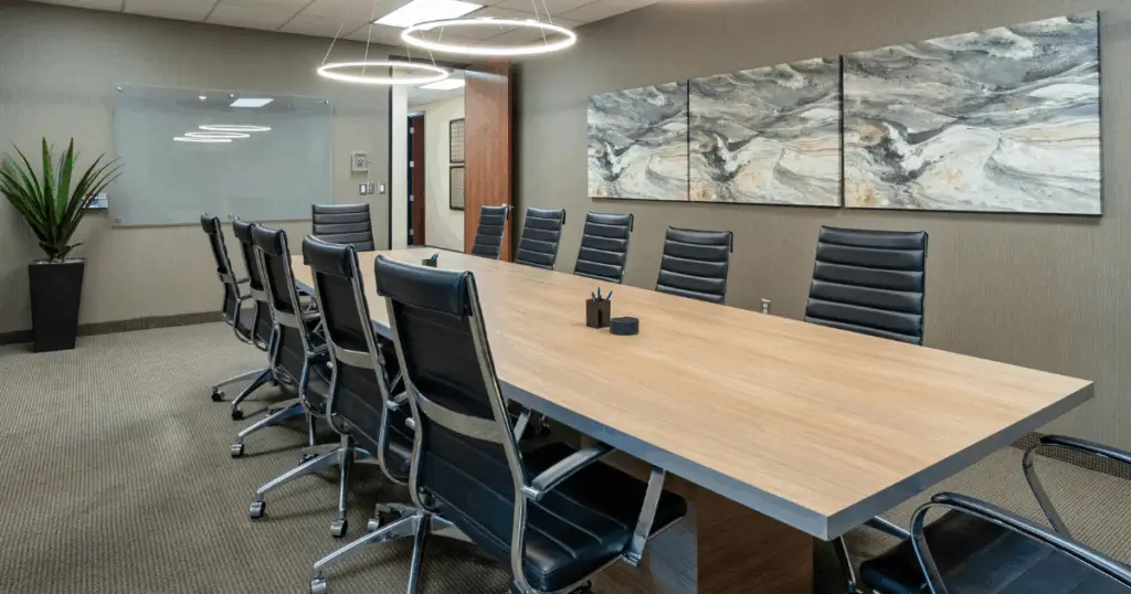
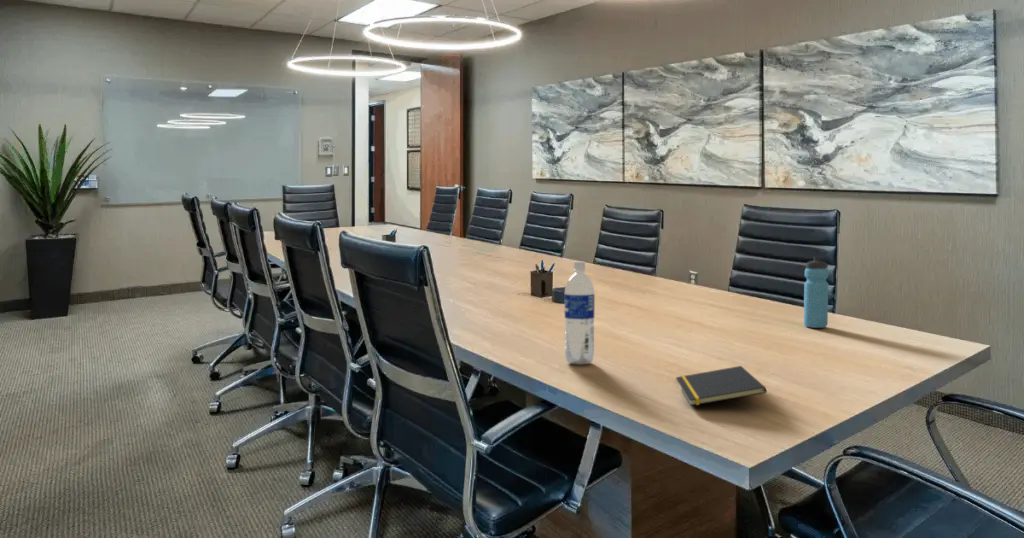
+ water bottle (579, 312)
+ notepad (717, 384)
+ water bottle (816, 291)
